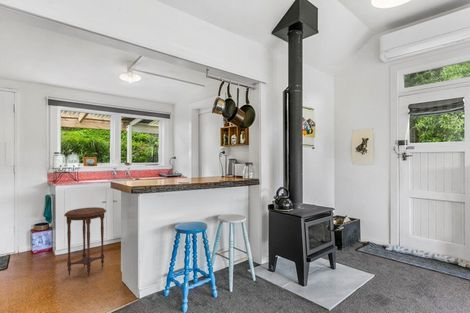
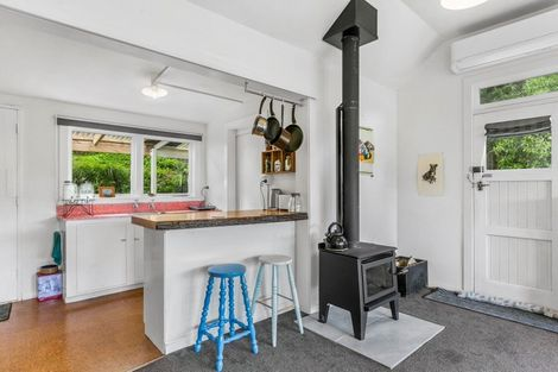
- side table (87, 240)
